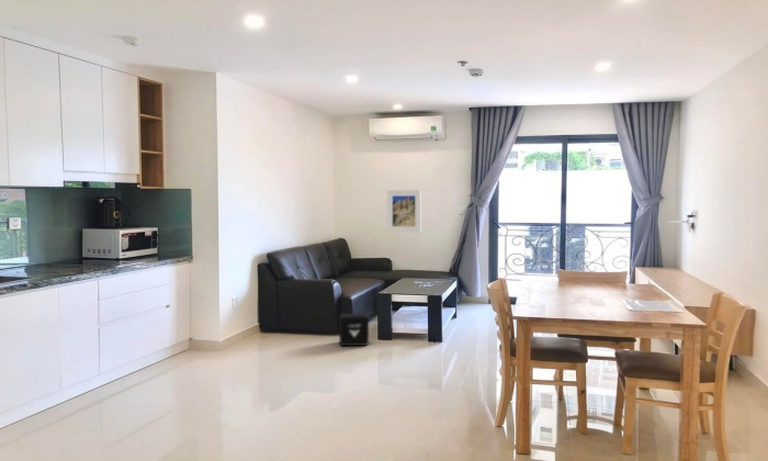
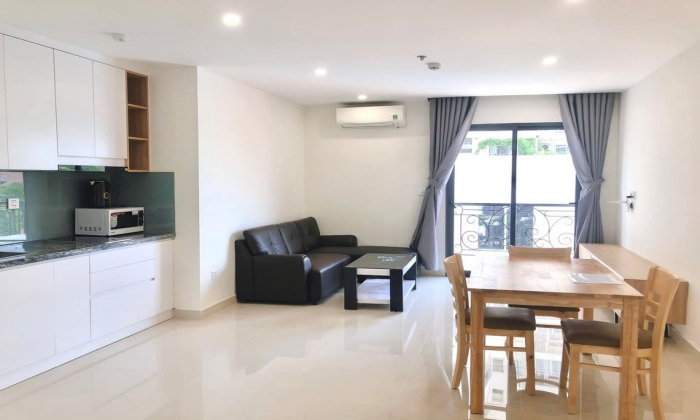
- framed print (404, 211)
- air purifier (353, 329)
